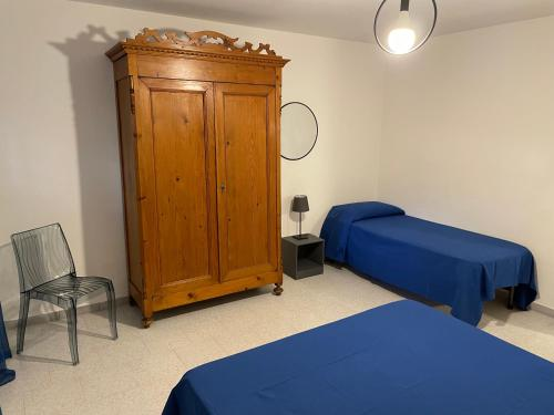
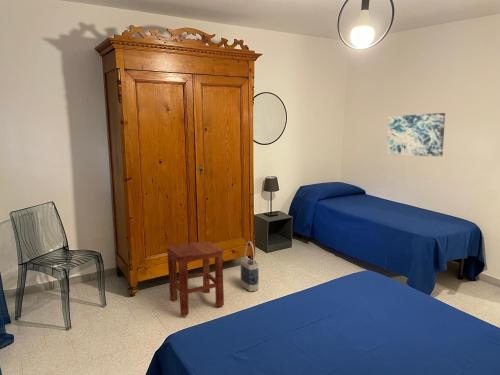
+ wall art (414, 135)
+ stool (195, 275)
+ bag (249, 264)
